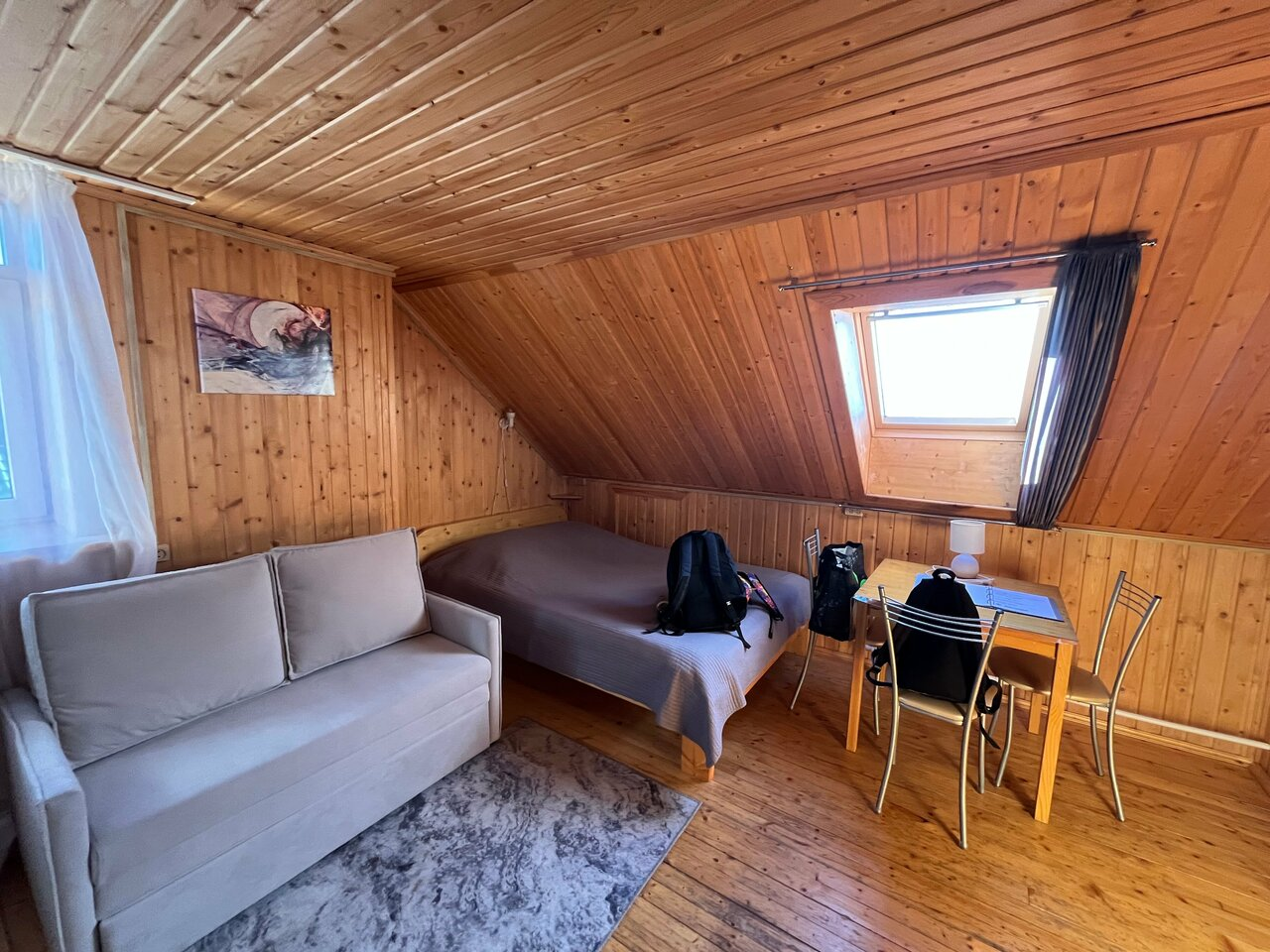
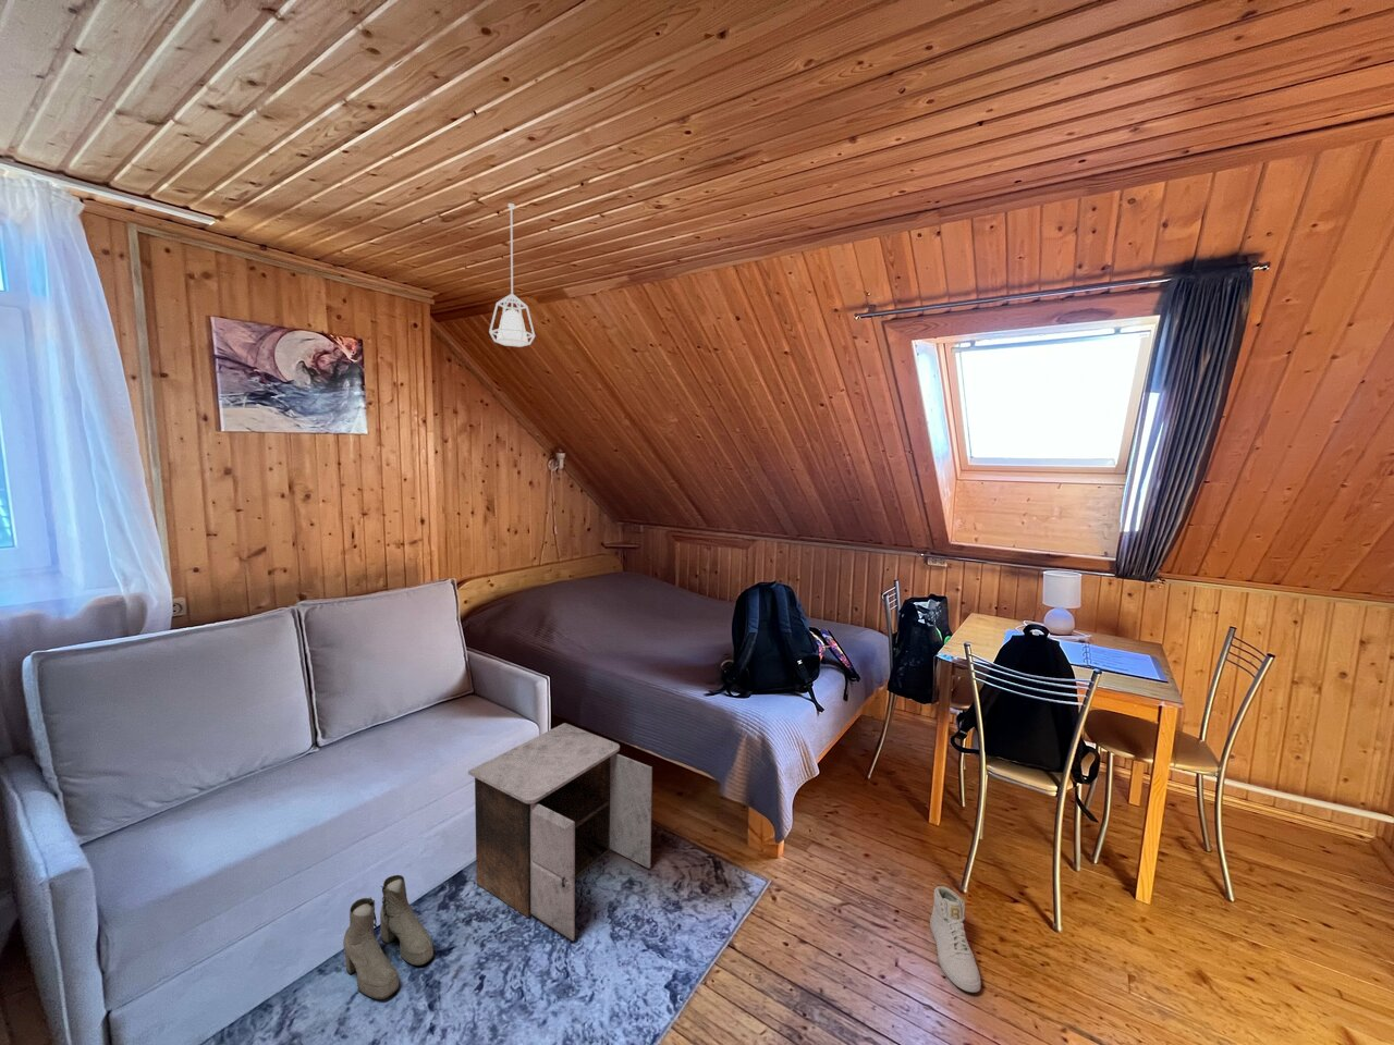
+ pendant lamp (511, 274)
+ boots (387, 930)
+ nightstand (565, 820)
+ sneaker (953, 932)
